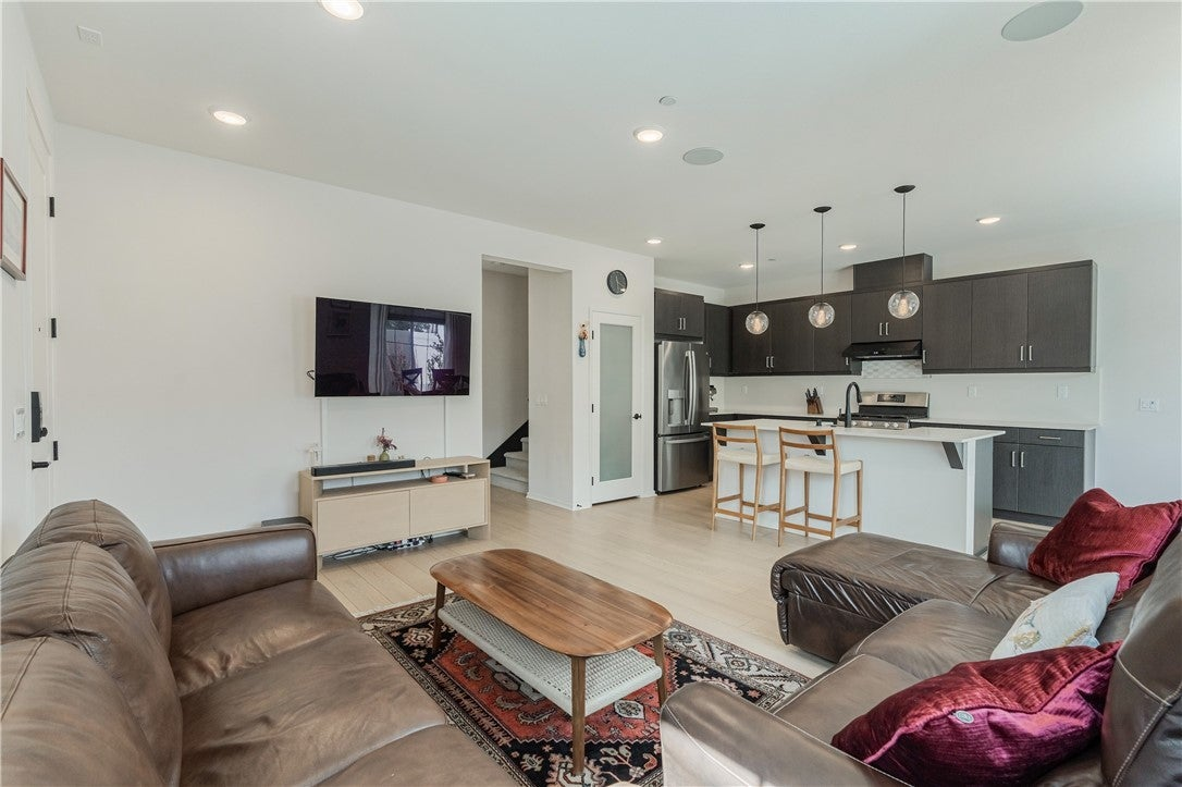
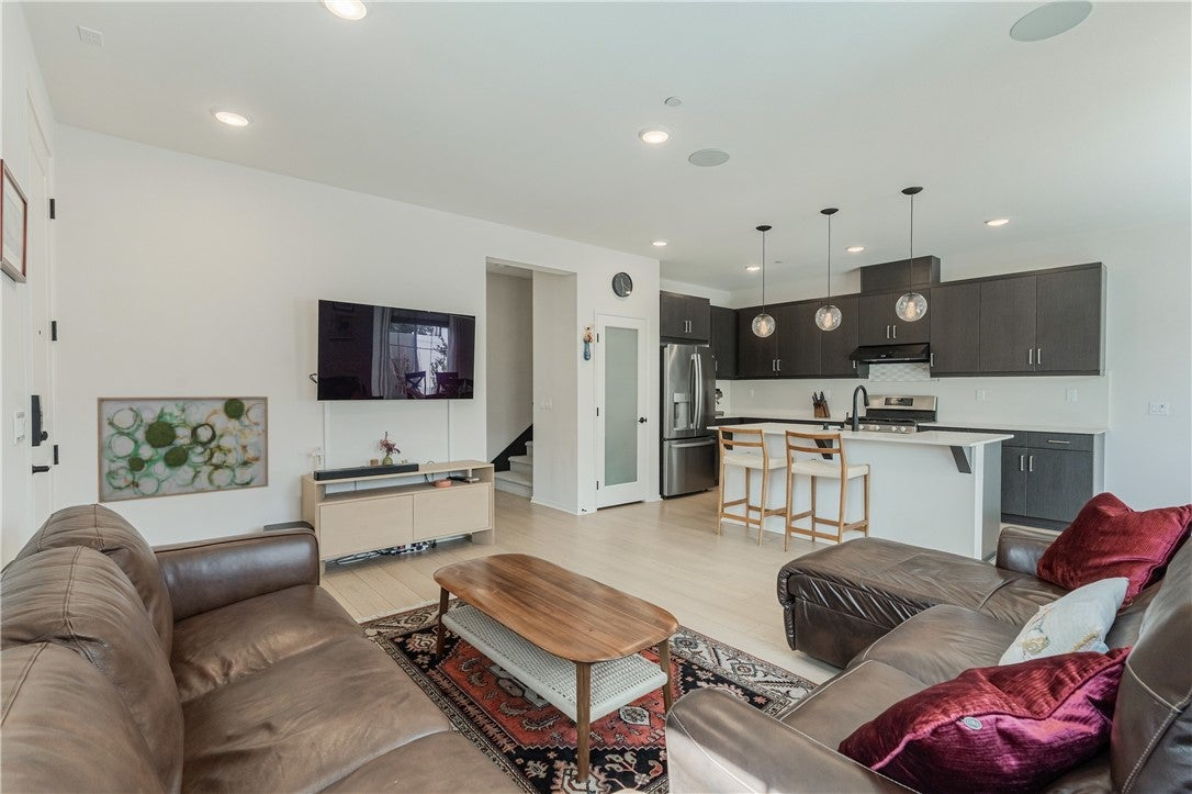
+ wall art (189, 445)
